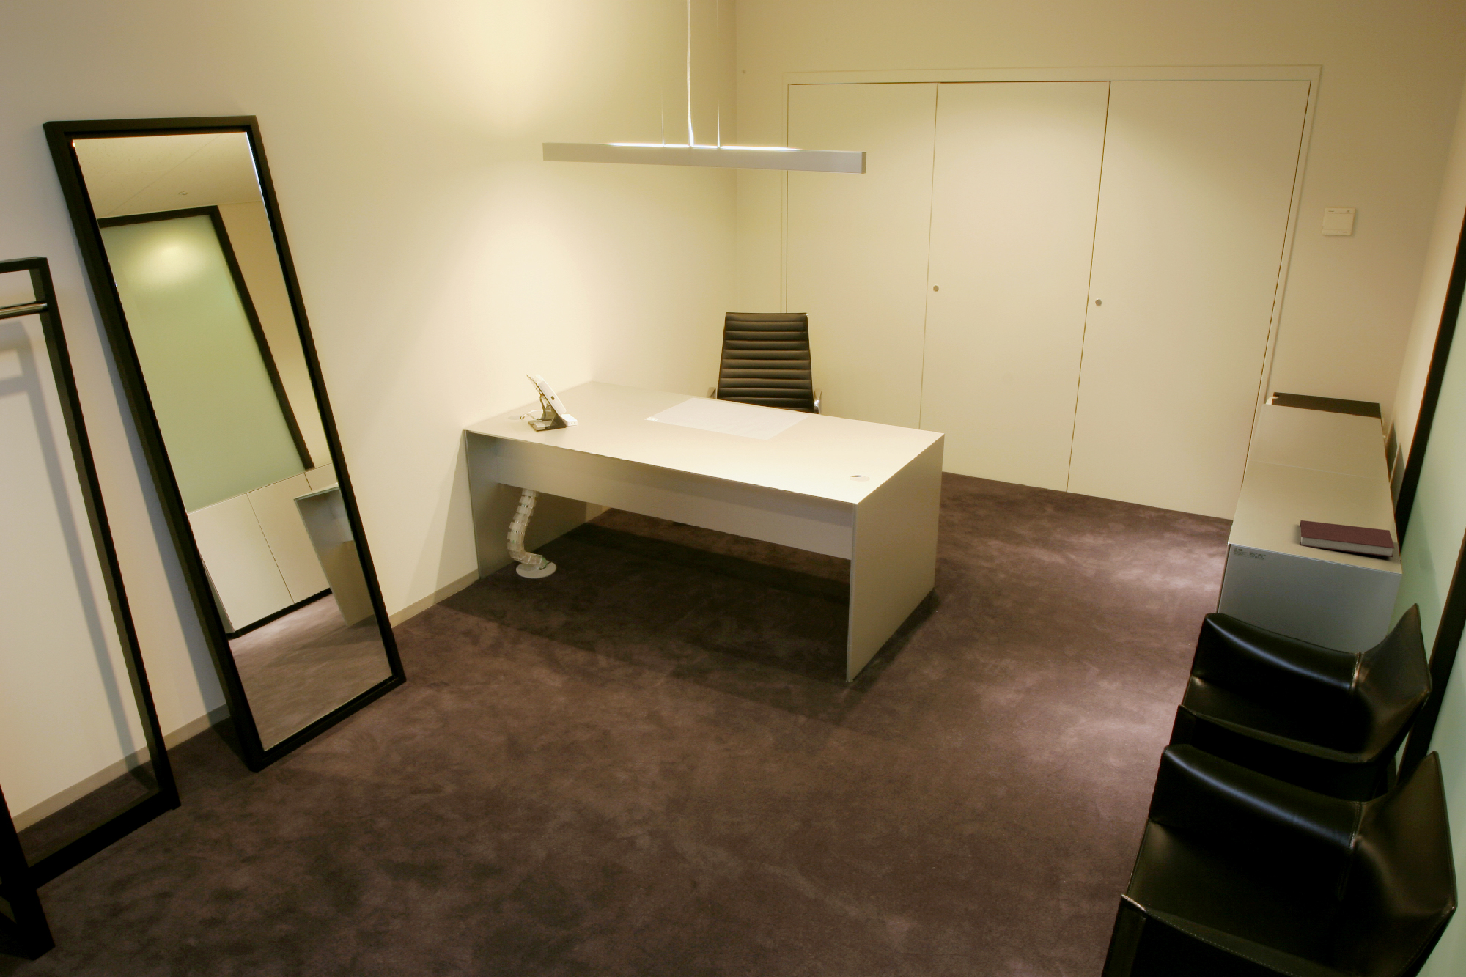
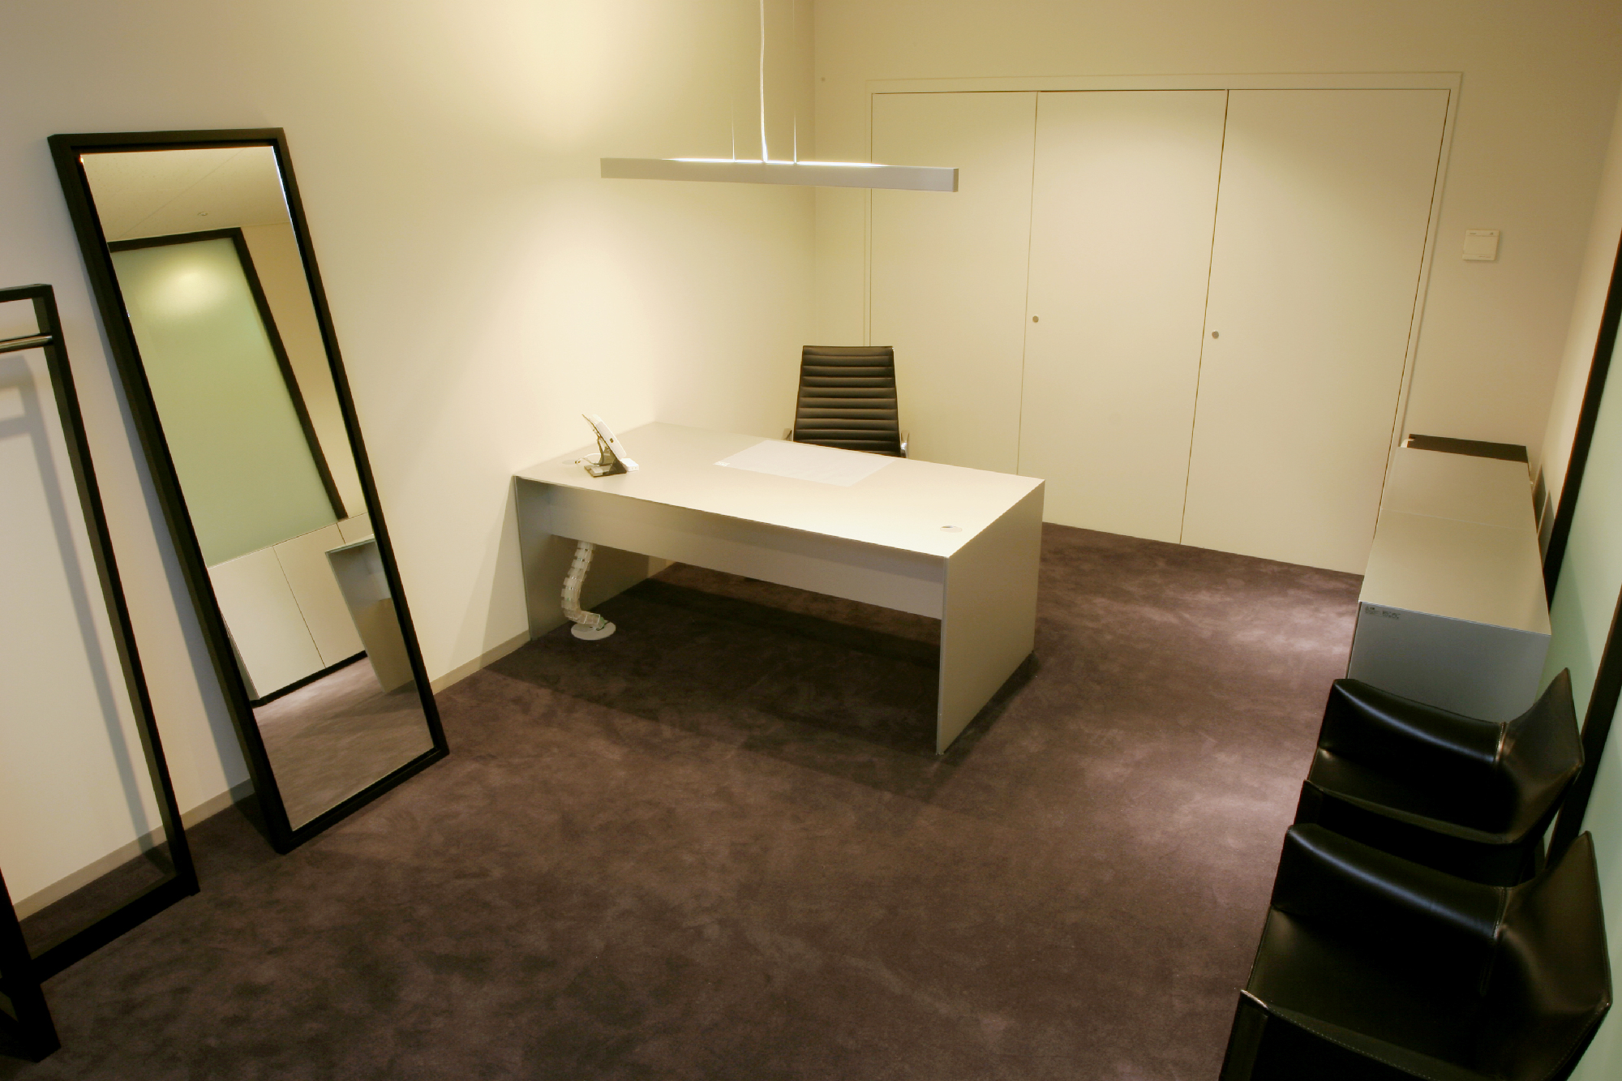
- notebook (1344, 538)
